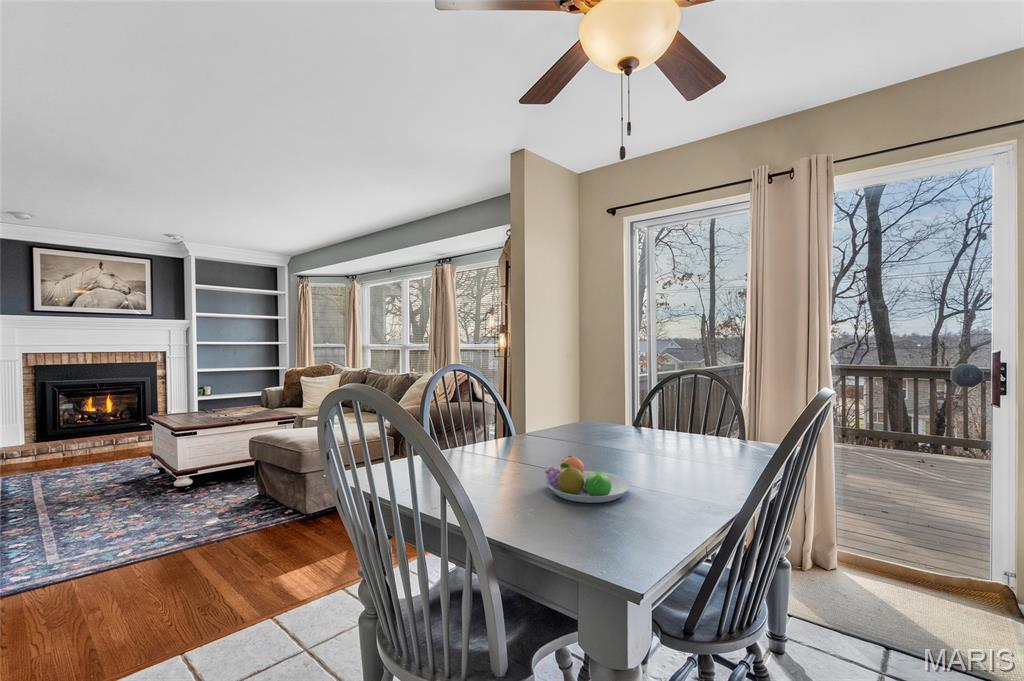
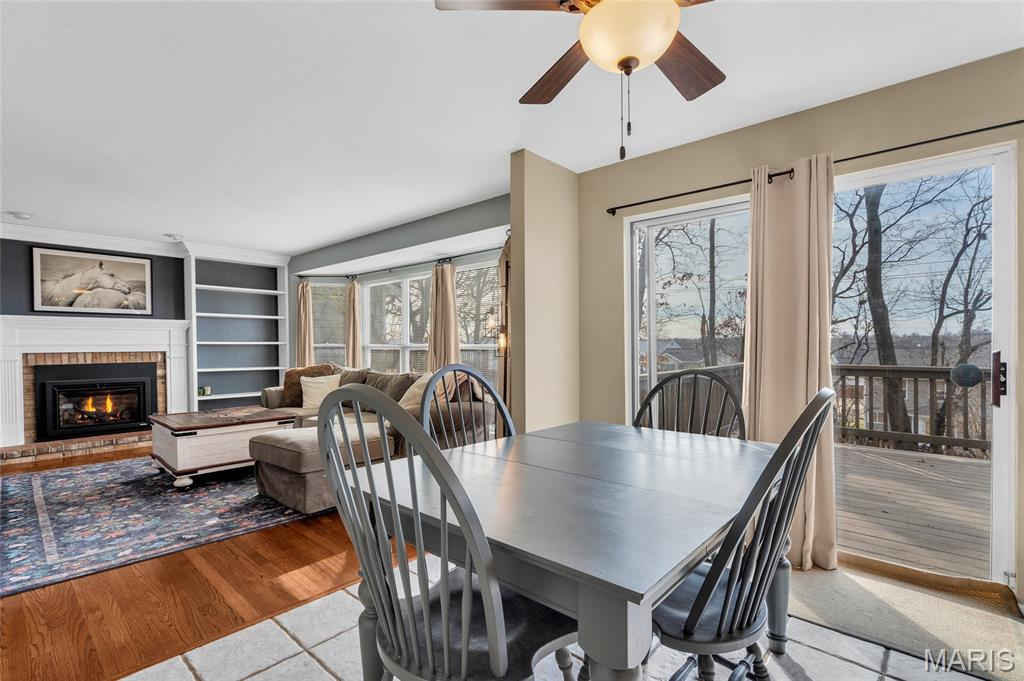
- fruit bowl (587, 475)
